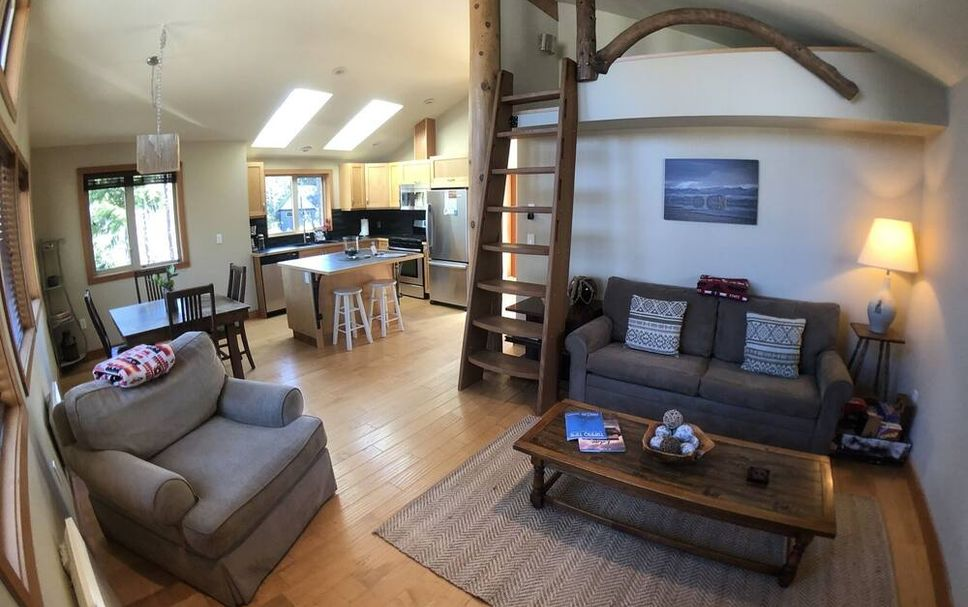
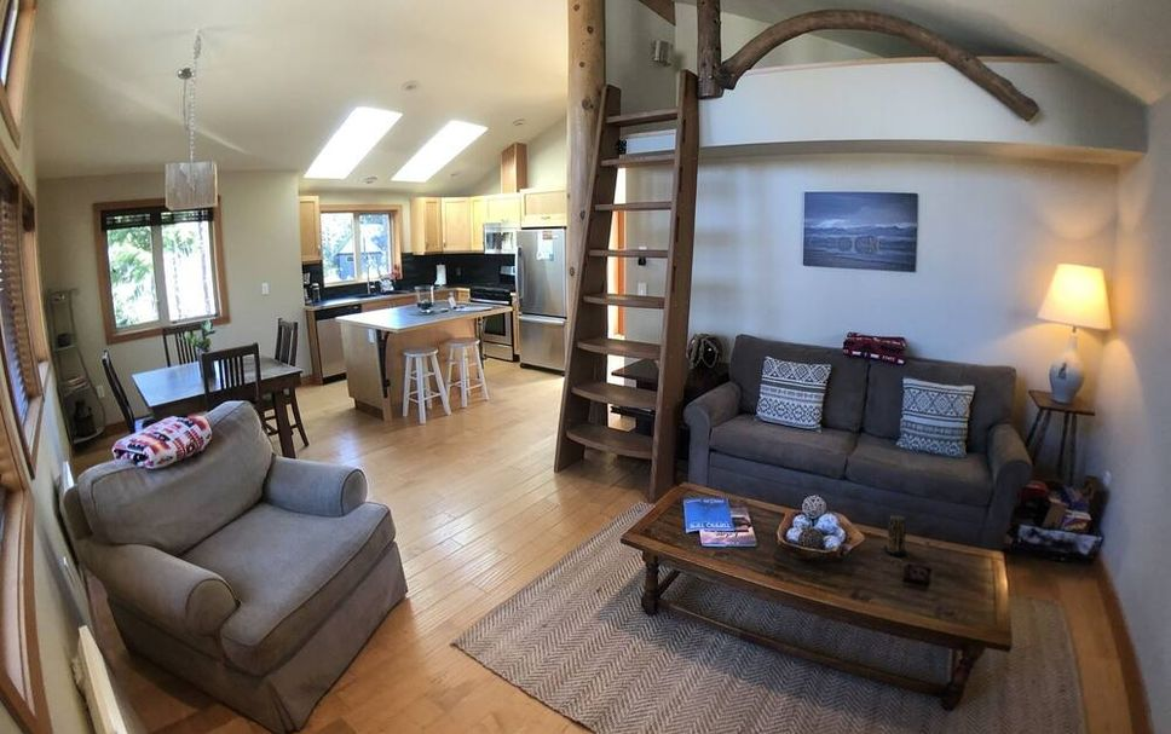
+ candle (895, 533)
